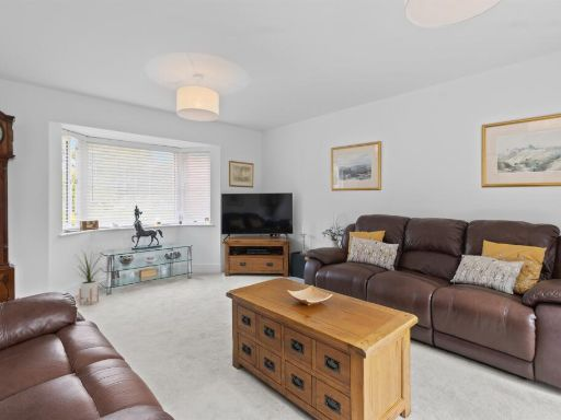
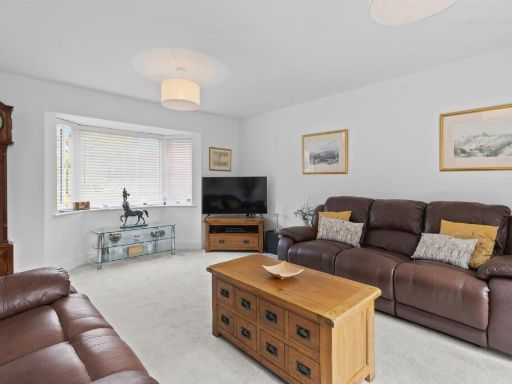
- house plant (89, 275)
